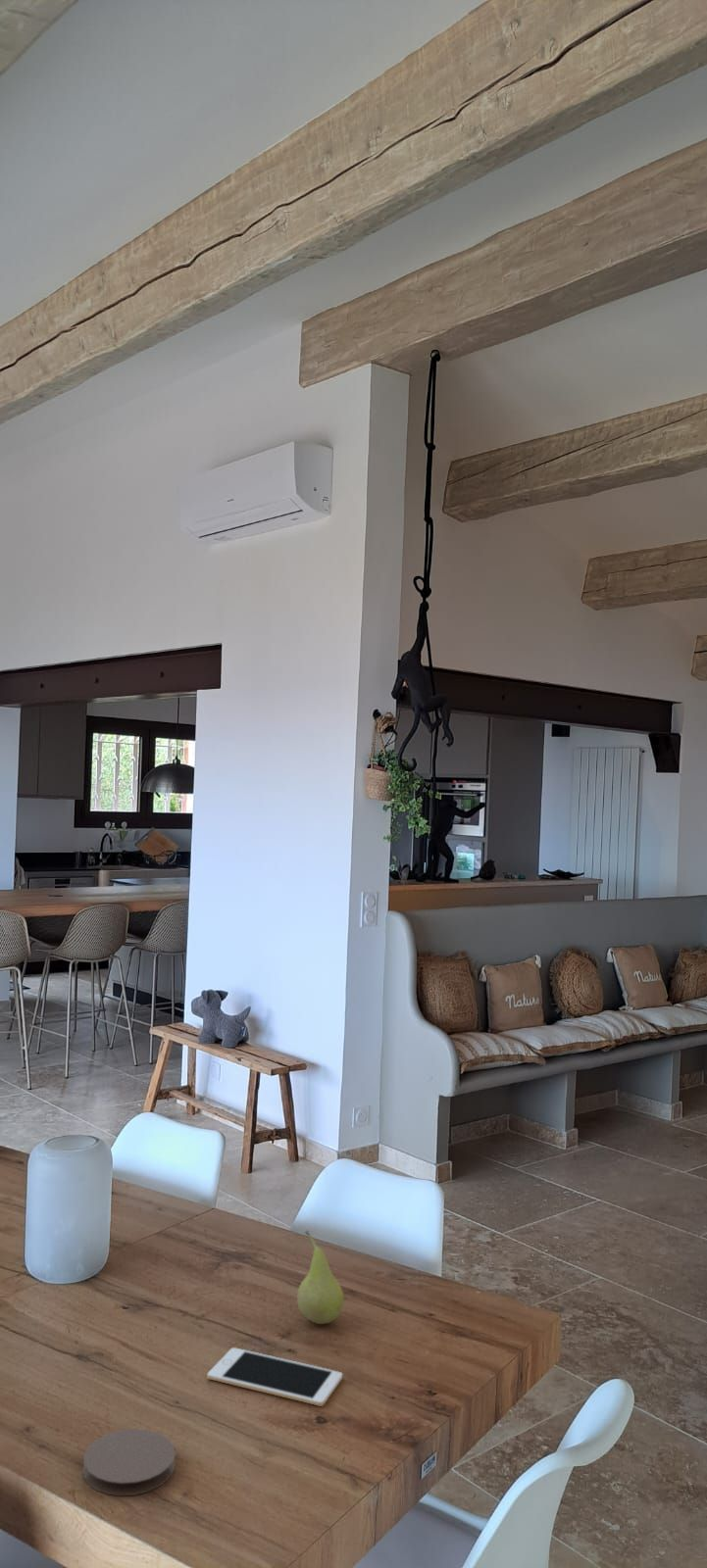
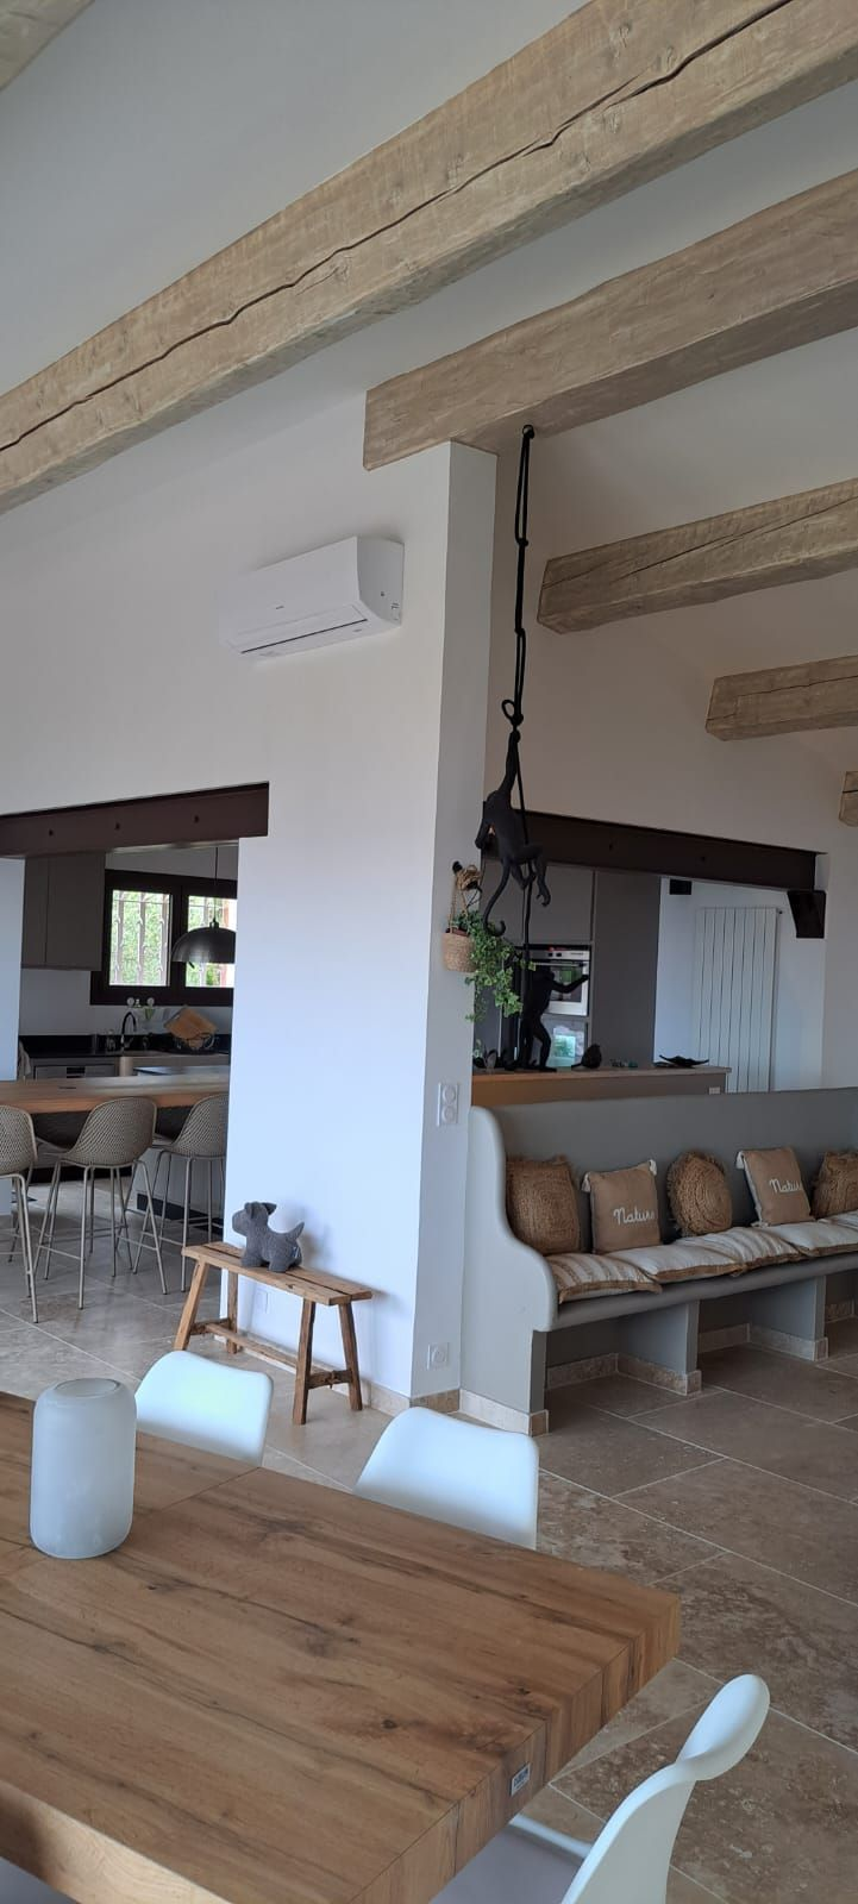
- coaster (128, 1460)
- fruit (319, 1279)
- cell phone (275, 1375)
